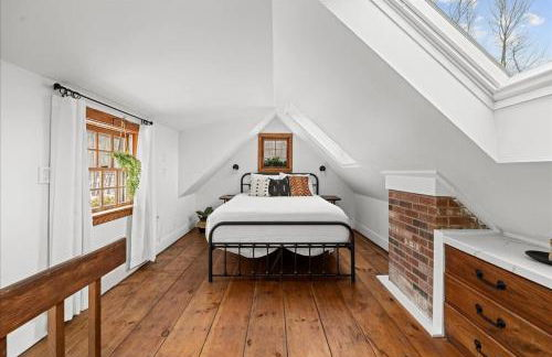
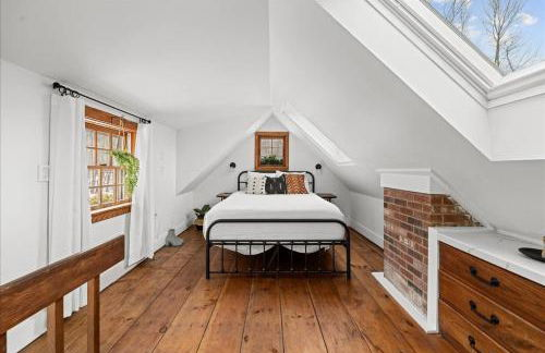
+ boots (174, 236)
